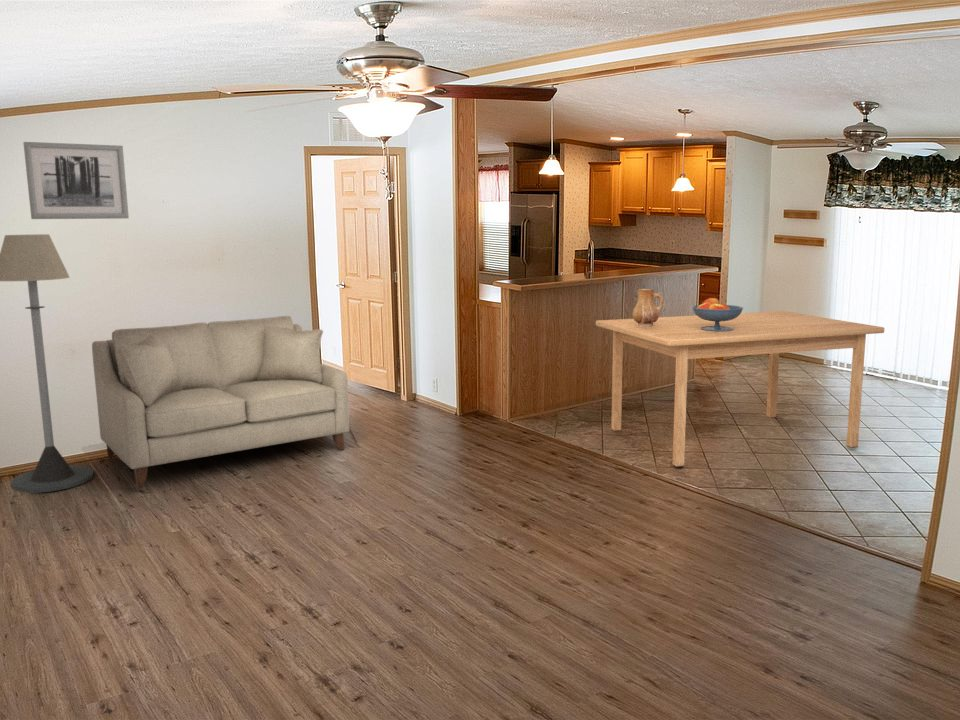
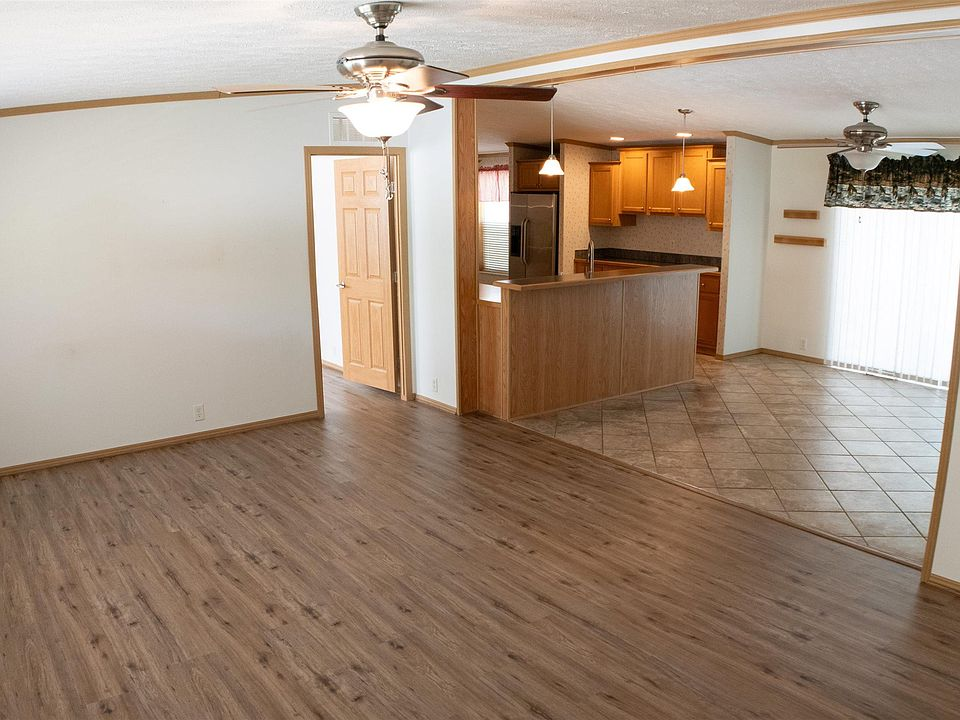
- floor lamp (40, 360)
- sofa (225, 391)
- wall art (78, 181)
- ceramic pitcher (646, 307)
- fruit bowl (717, 314)
- table (726, 356)
